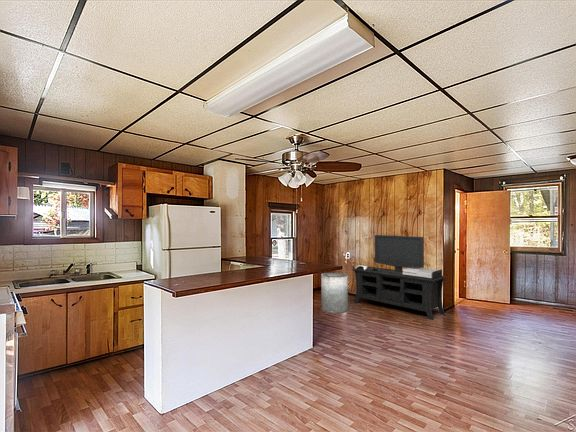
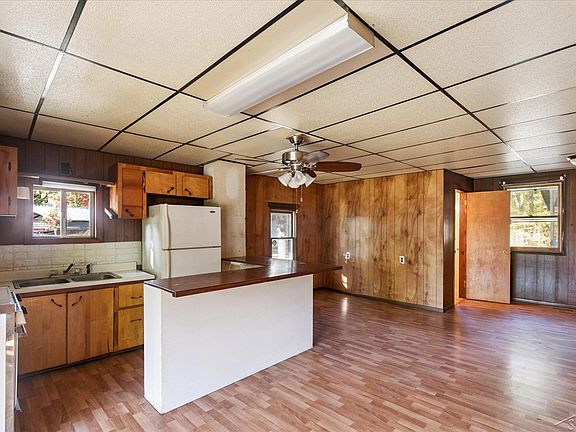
- media console (395, 272)
- trash can (334, 292)
